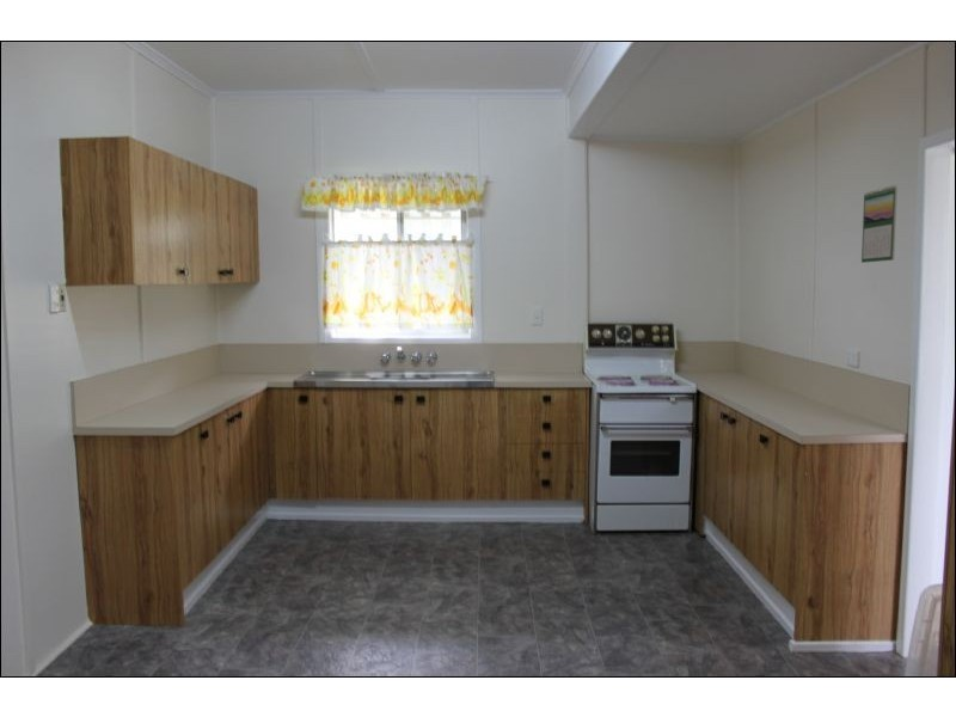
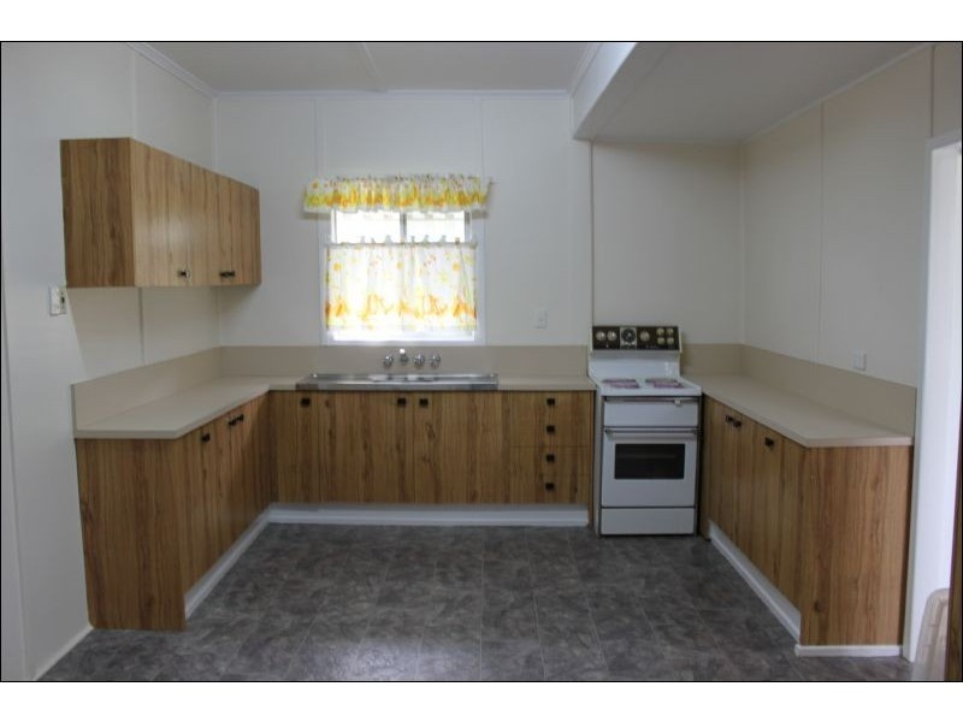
- calendar (878, 225)
